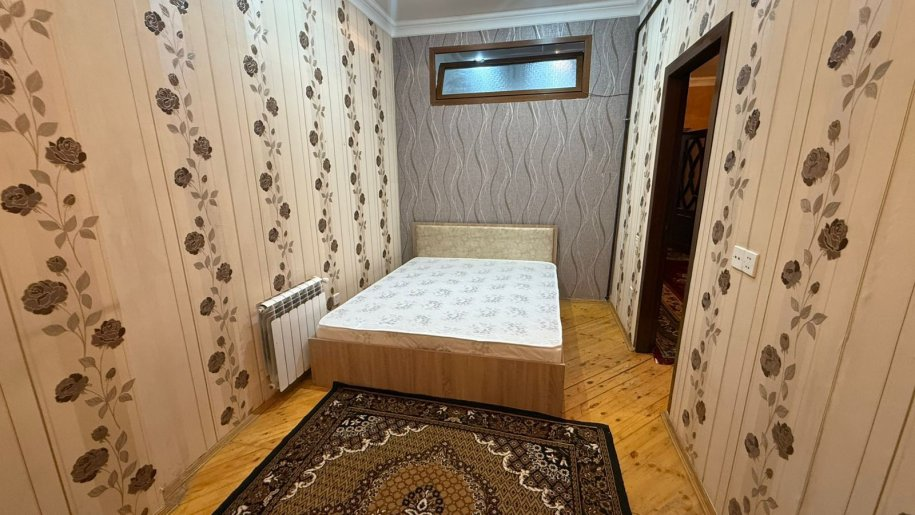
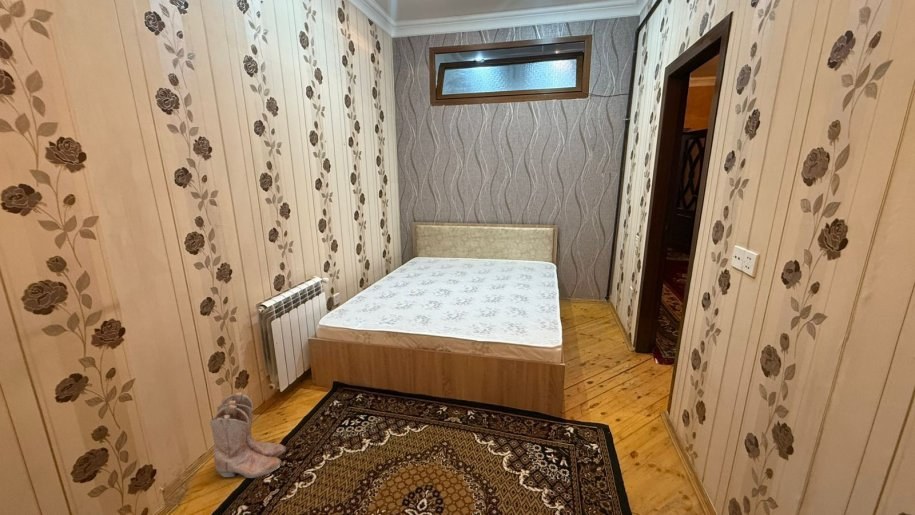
+ boots (248, 431)
